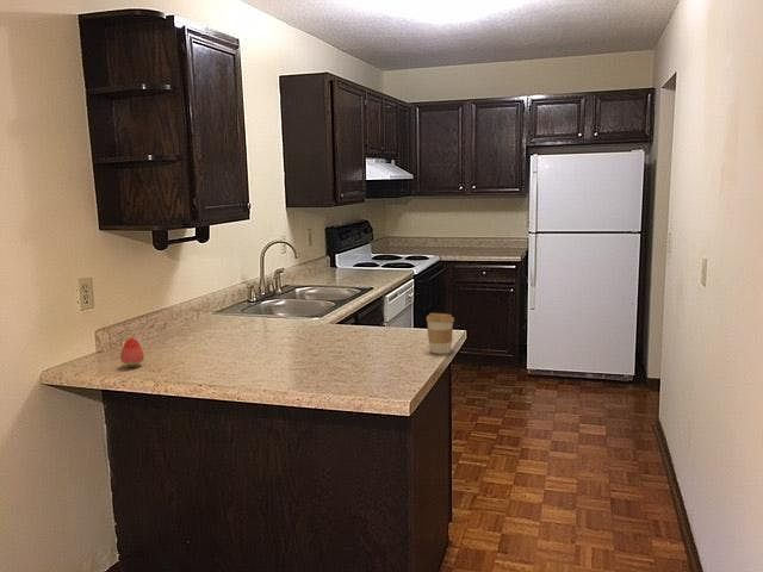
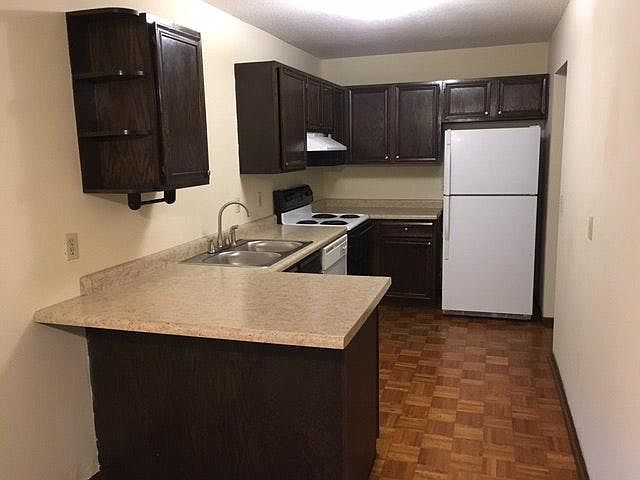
- fruit (131, 352)
- coffee cup (440, 331)
